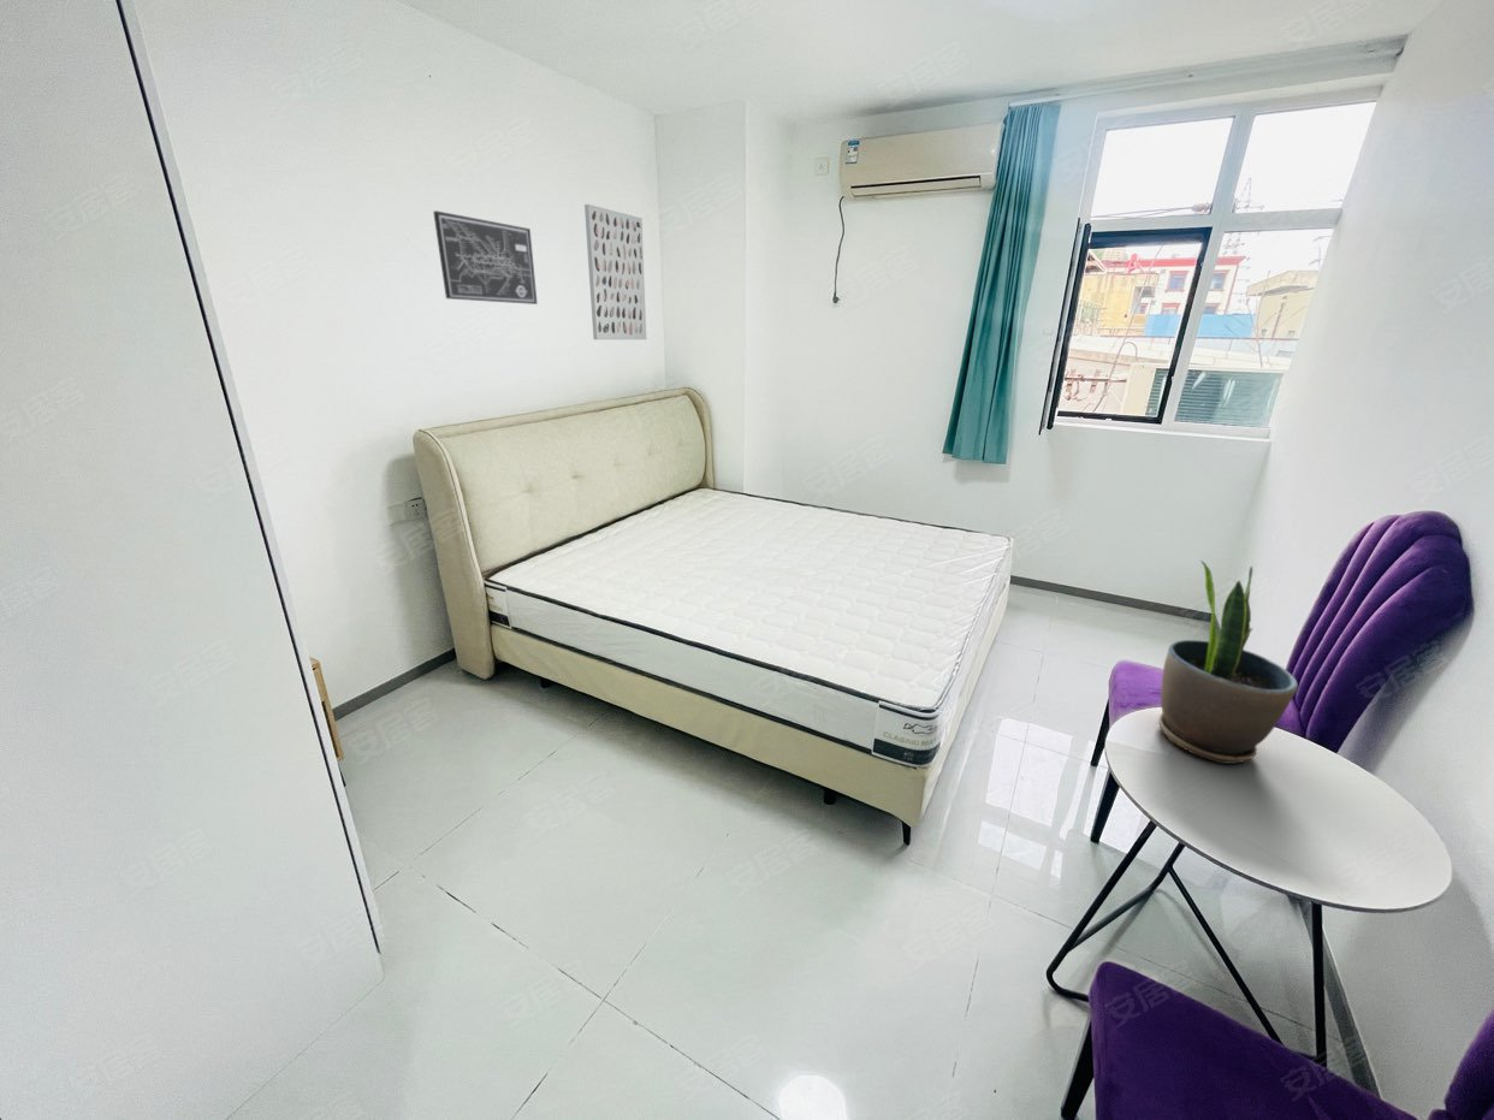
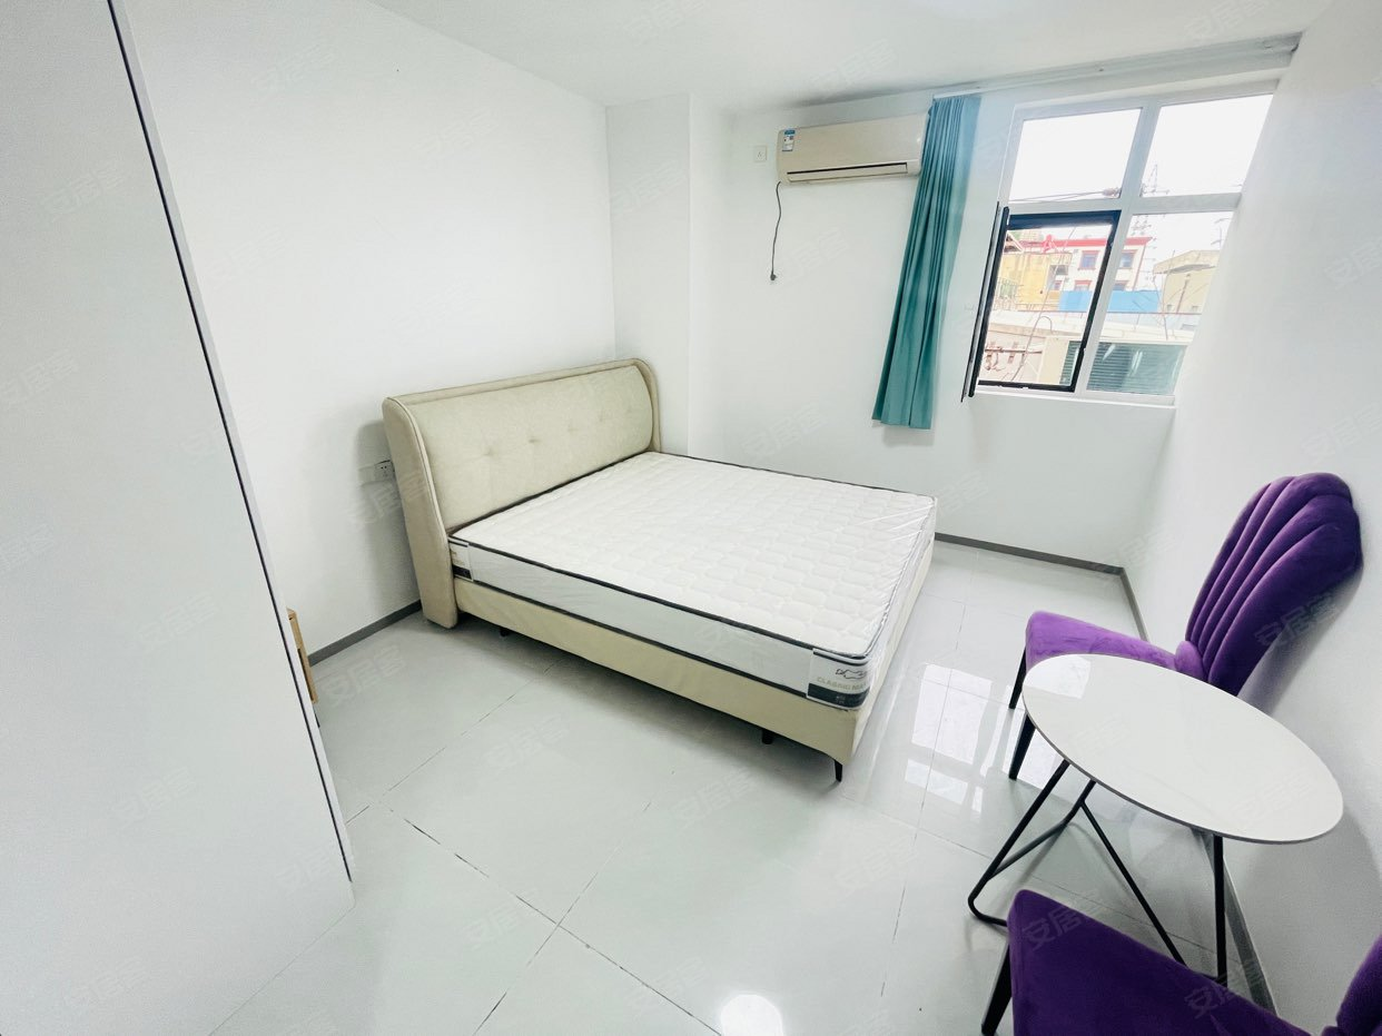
- wall art (617, 278)
- potted plant (1231, 659)
- wall art (490, 261)
